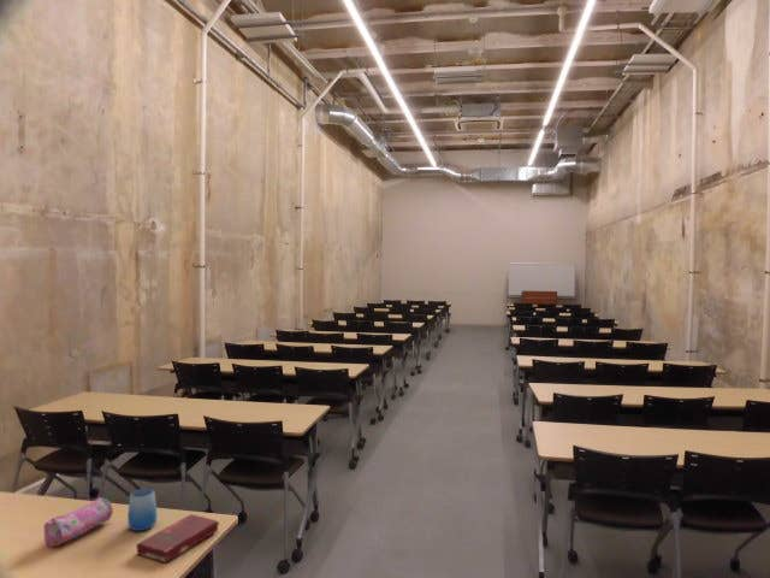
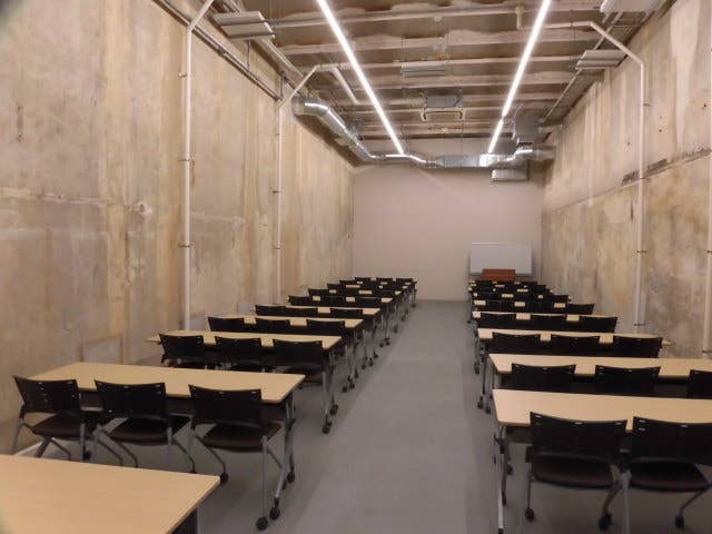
- cup (142, 509)
- pencil case (78, 520)
- book (179, 536)
